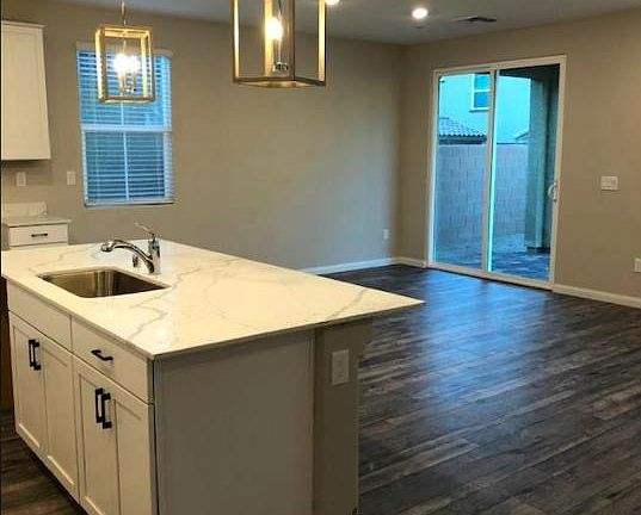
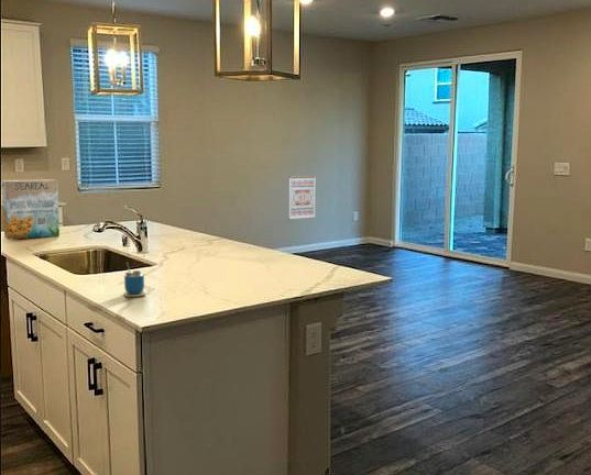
+ cup (134, 277)
+ cereal box (31, 208)
+ wall art (302, 197)
